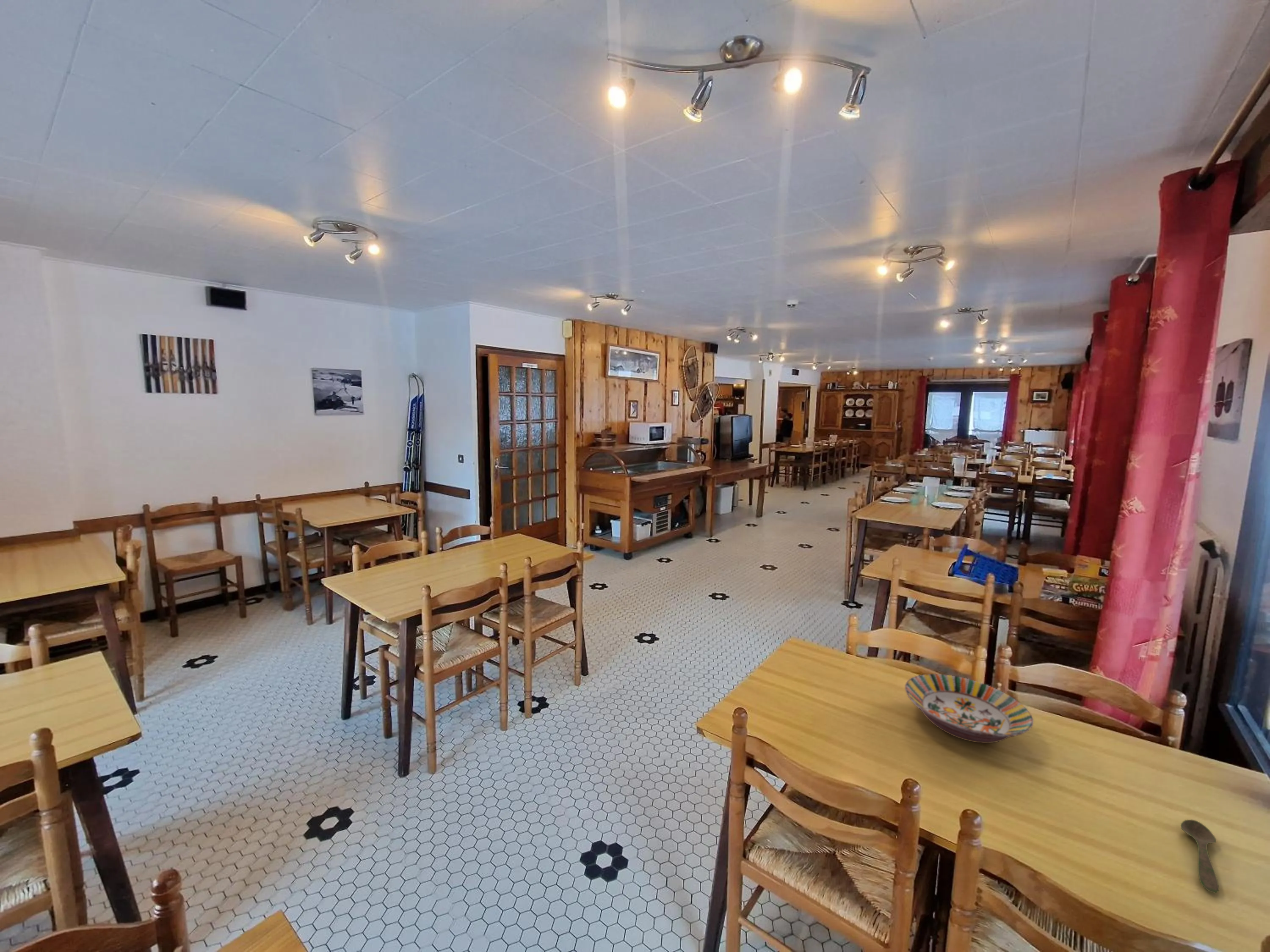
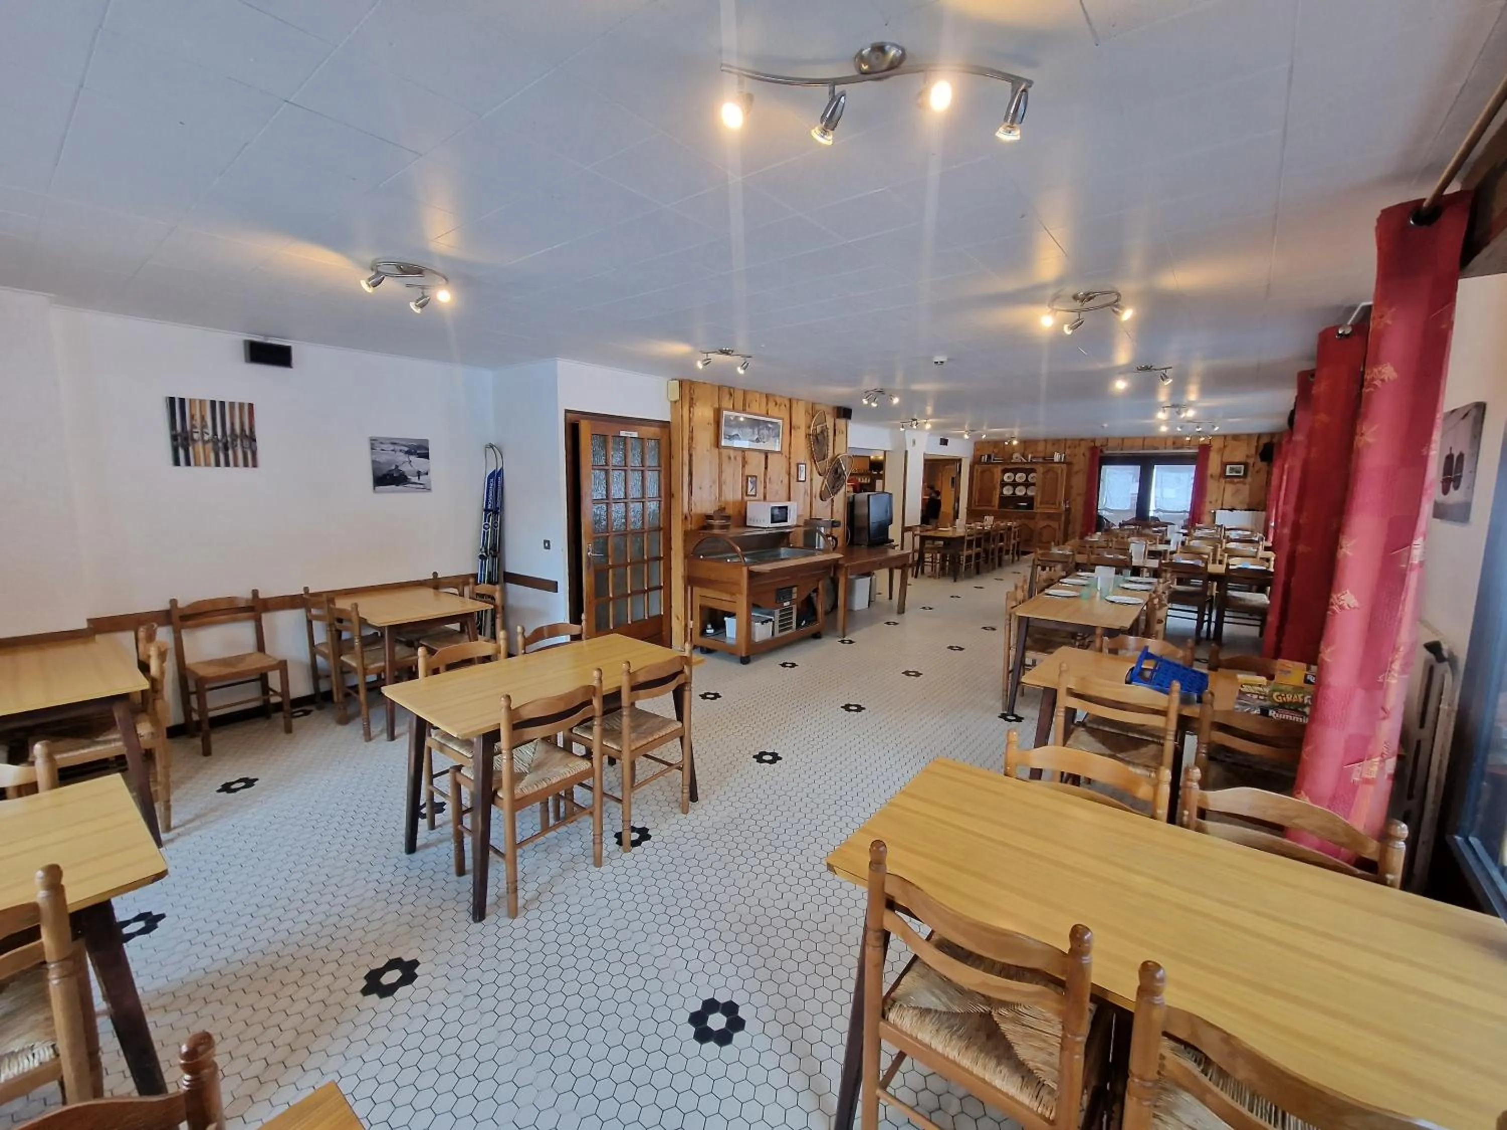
- serving bowl (964, 713)
- spoon (1203, 854)
